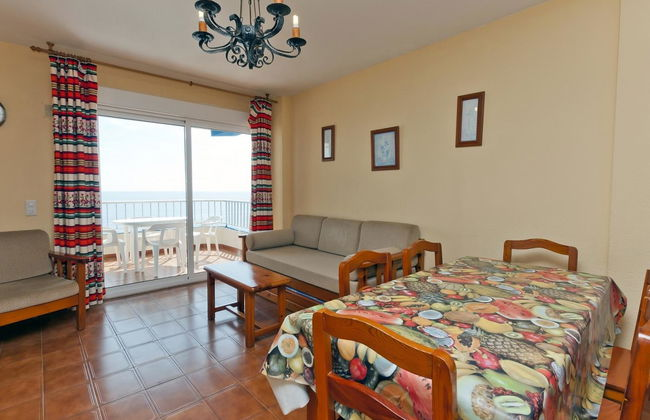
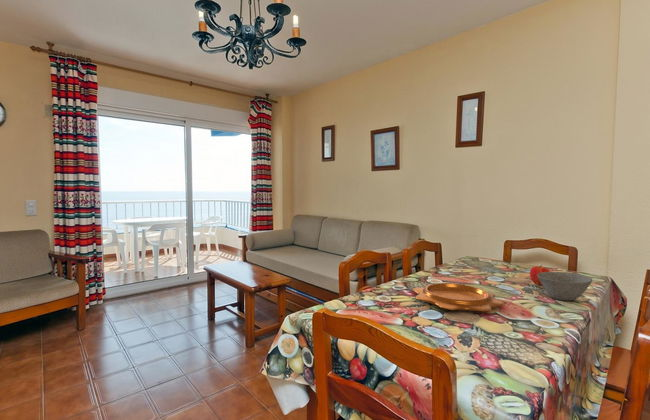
+ bowl (563, 287)
+ apple (539, 272)
+ decorative bowl (455, 295)
